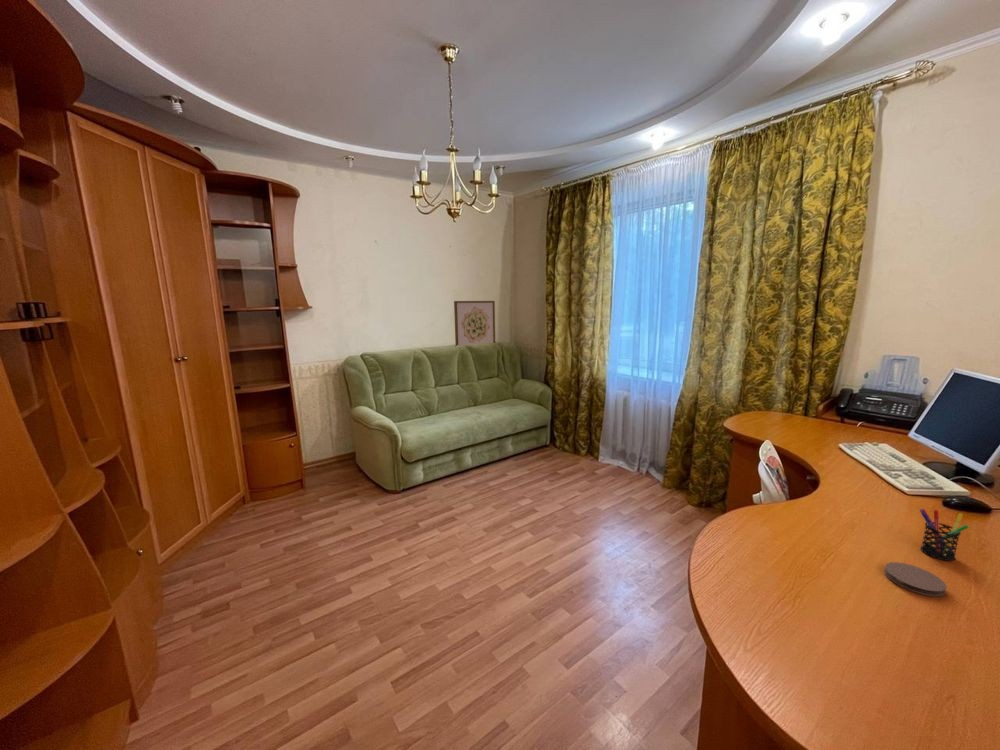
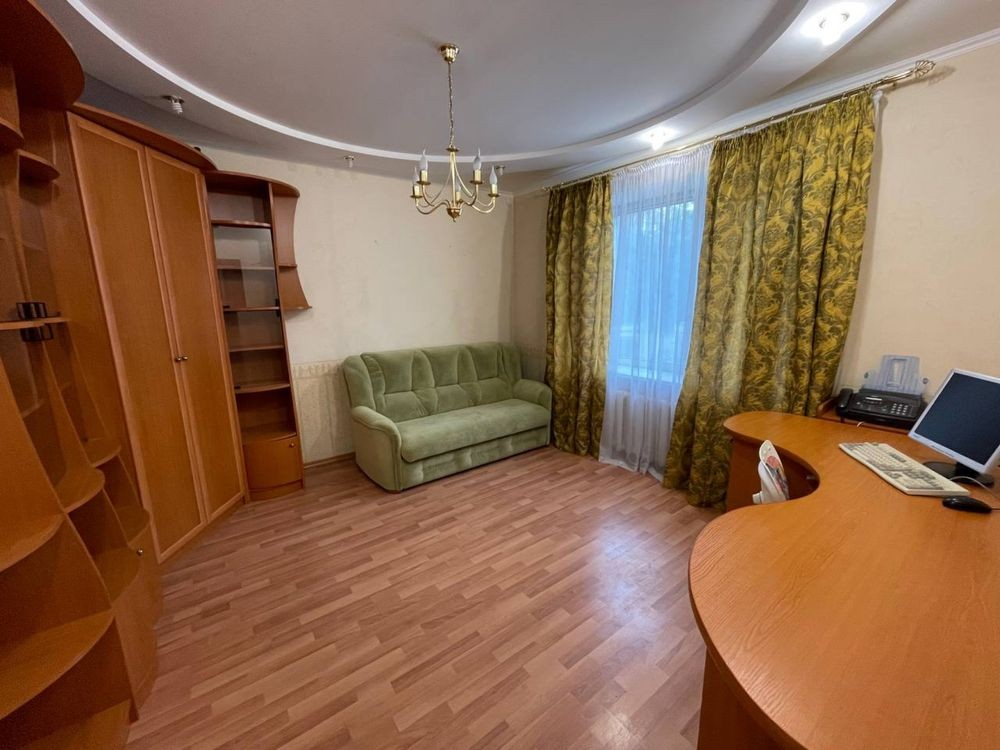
- coaster (914, 578)
- wall art (475, 324)
- pen holder (944, 533)
